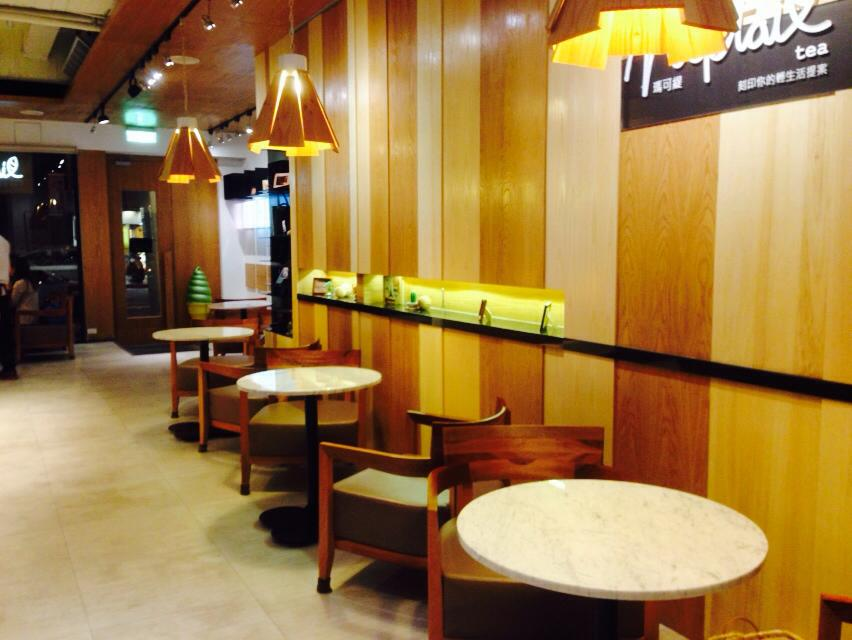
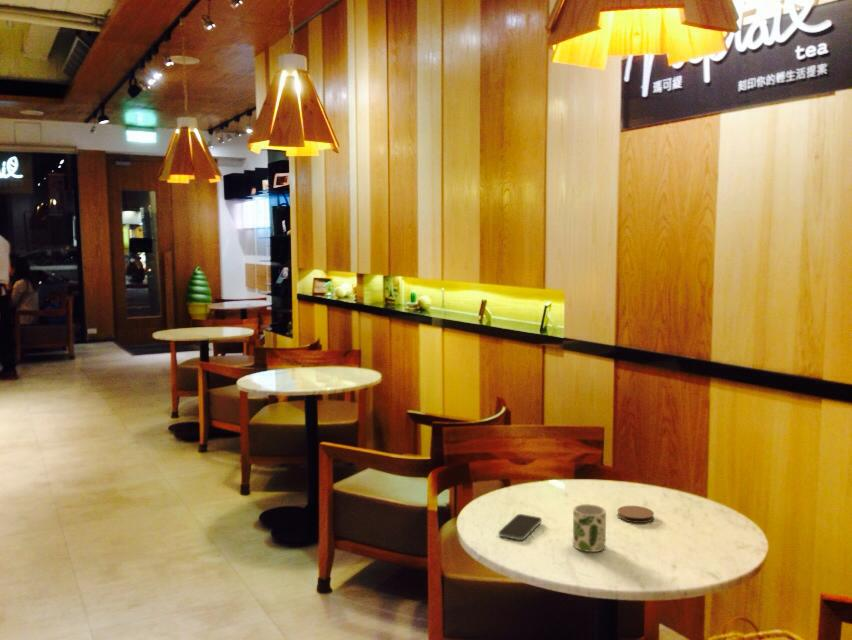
+ coaster (635, 514)
+ smartphone (520, 526)
+ mug (585, 524)
